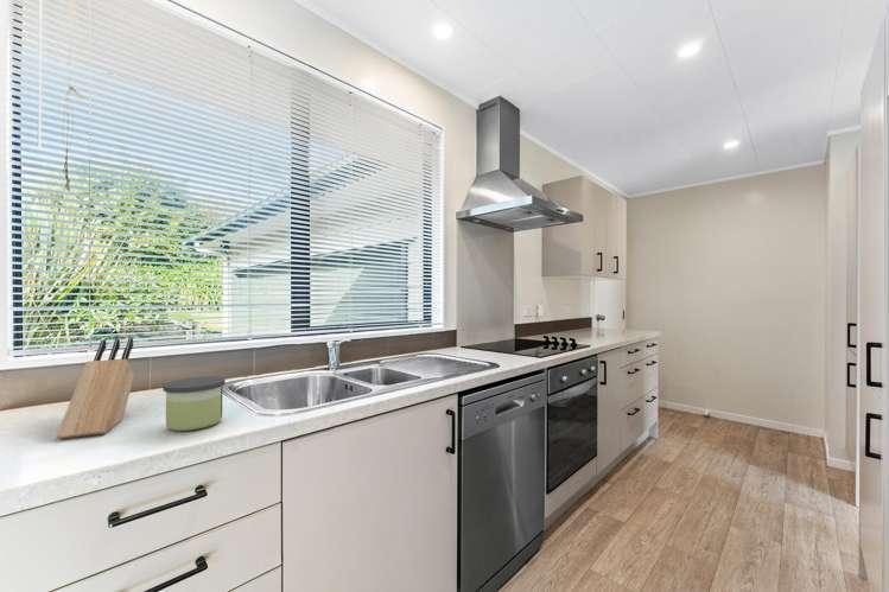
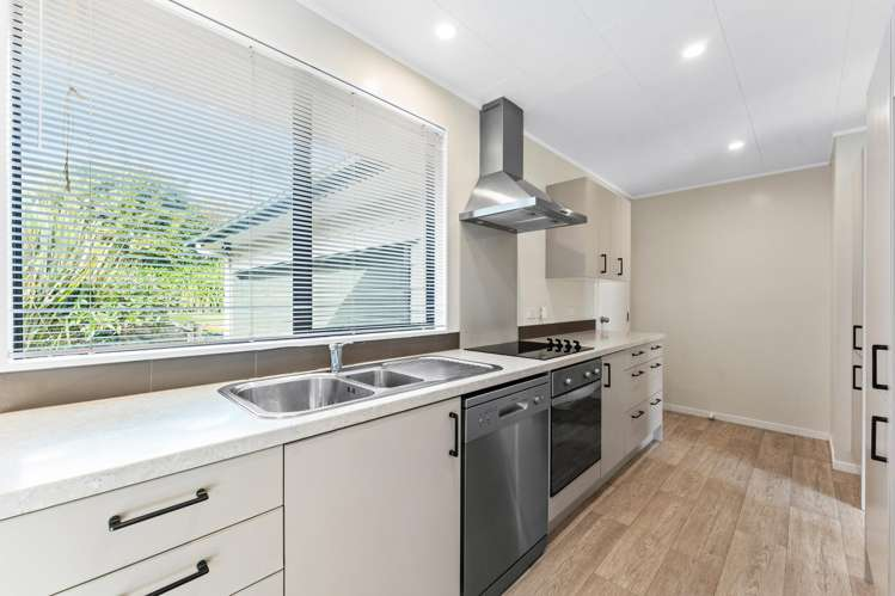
- knife block (102, 381)
- candle (195, 402)
